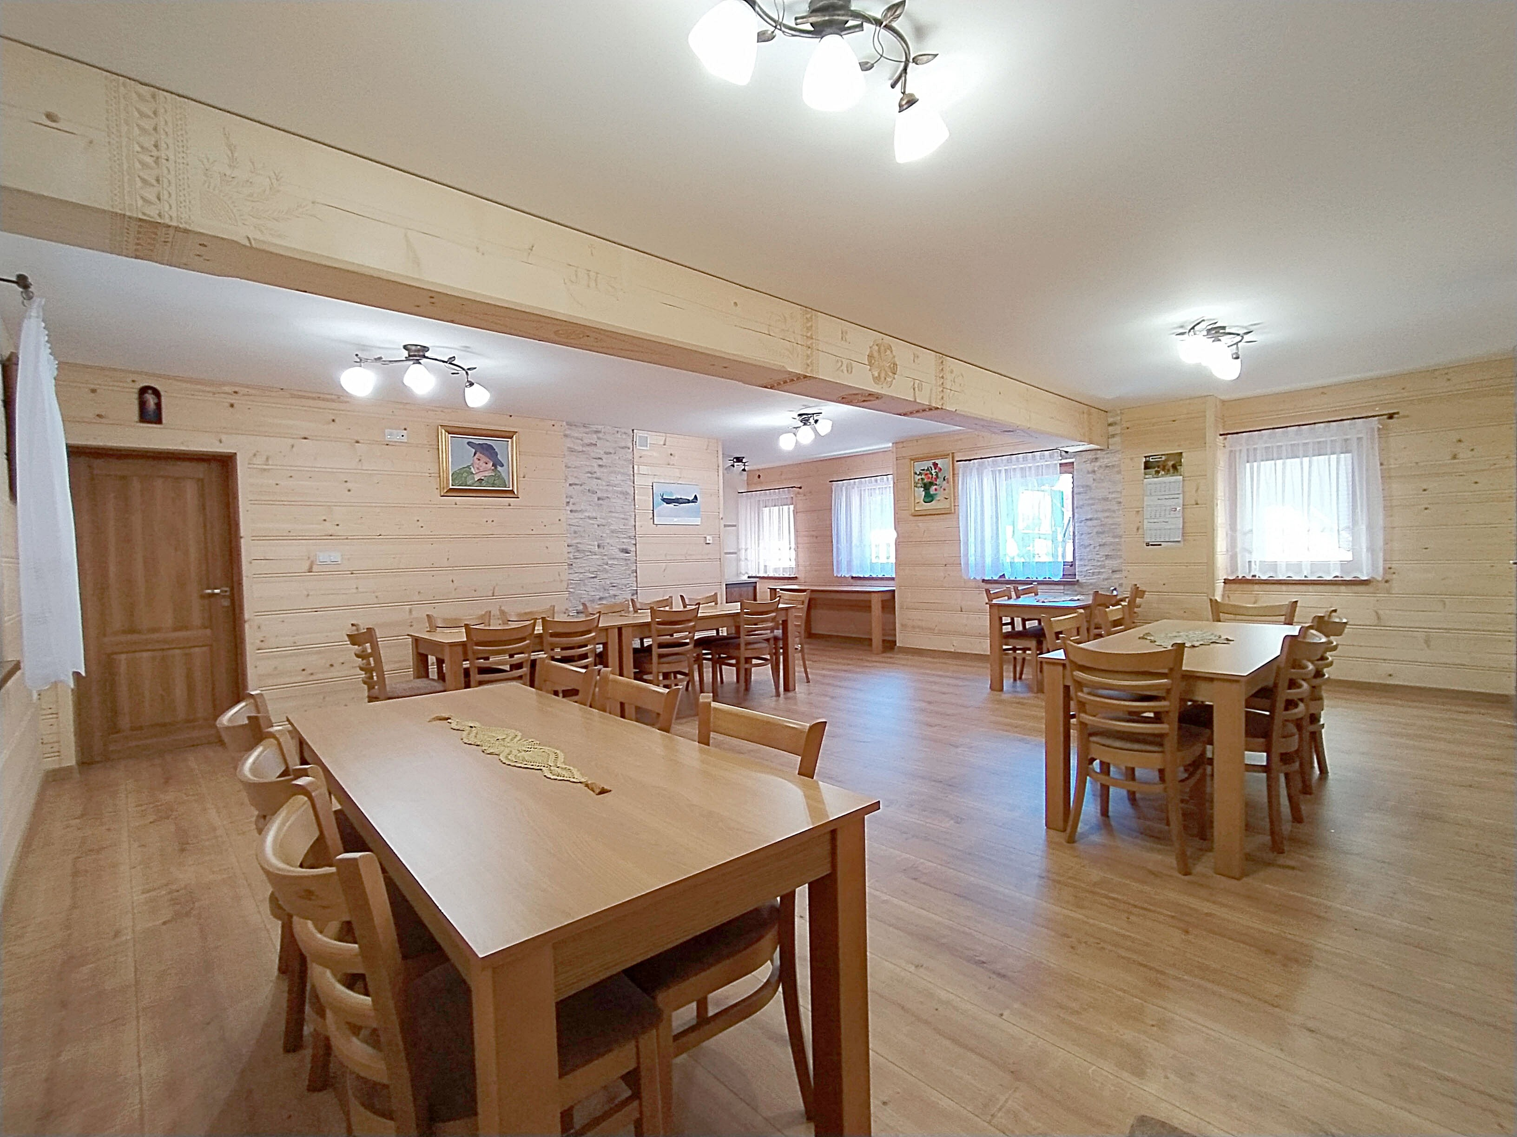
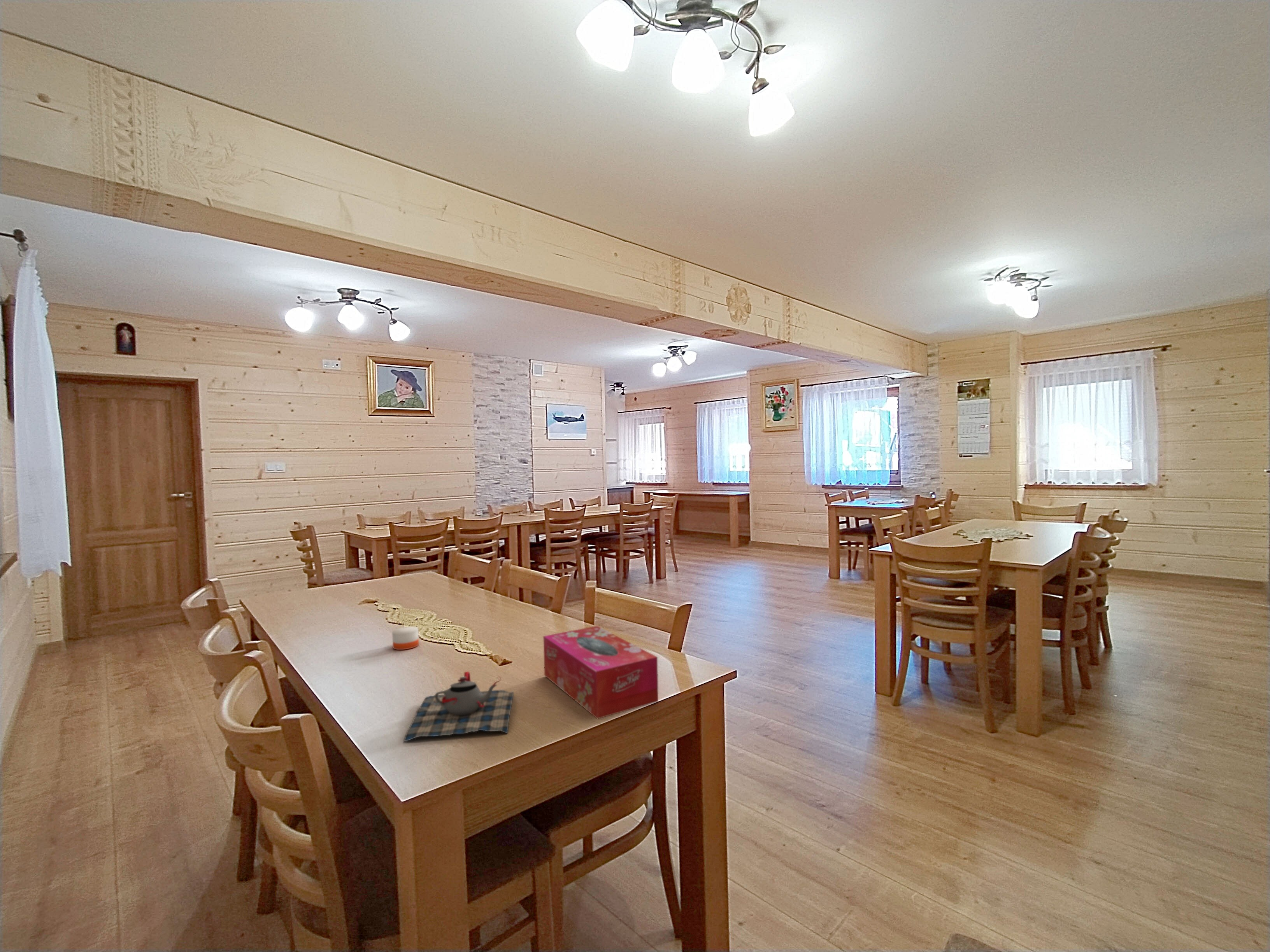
+ candle (405, 629)
+ teapot (463, 696)
+ tissue box (597, 667)
